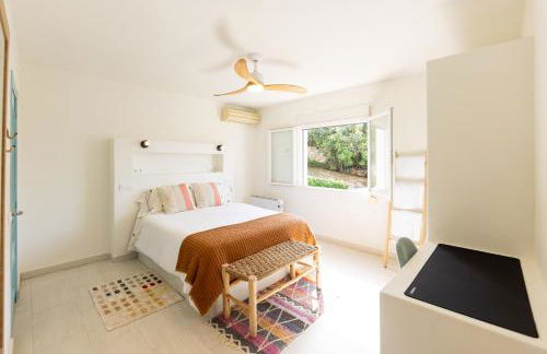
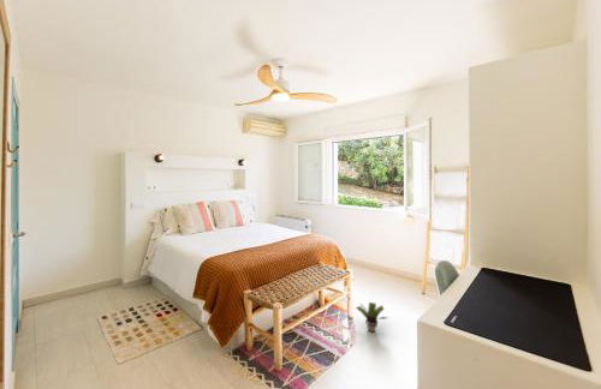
+ potted plant (371, 317)
